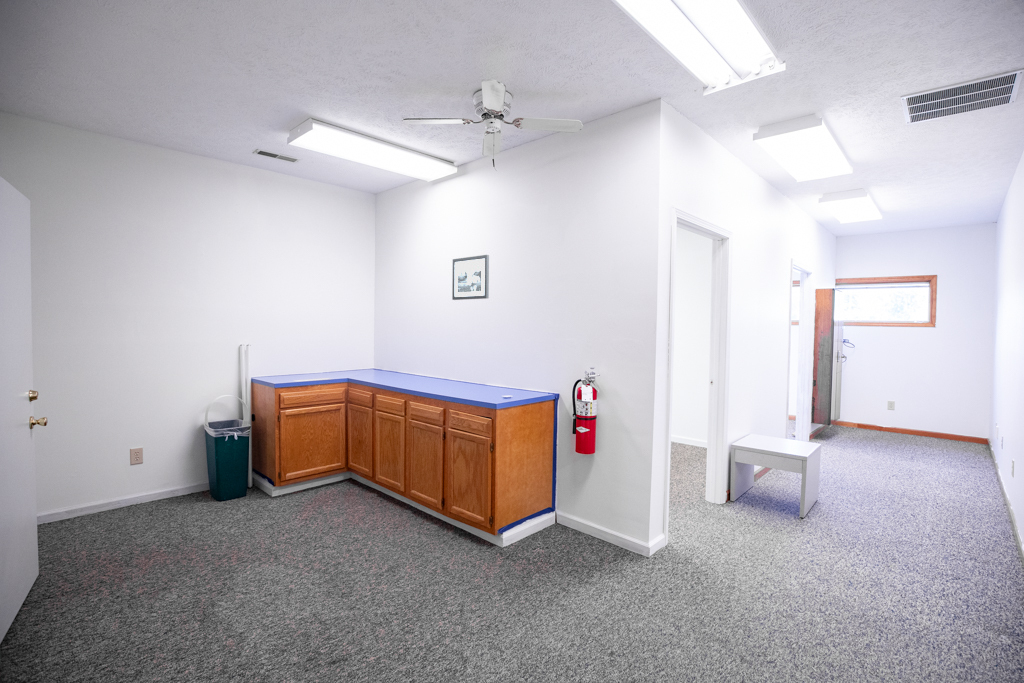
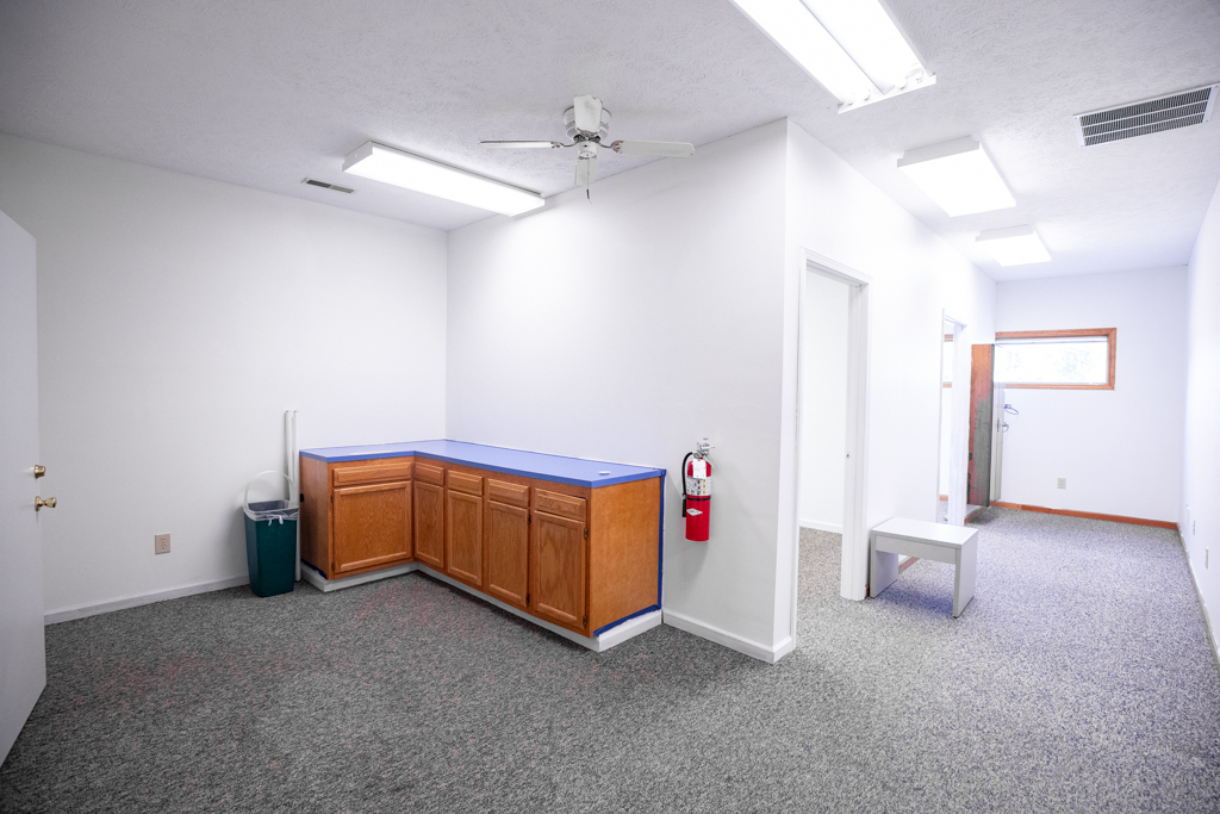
- picture frame (470, 278)
